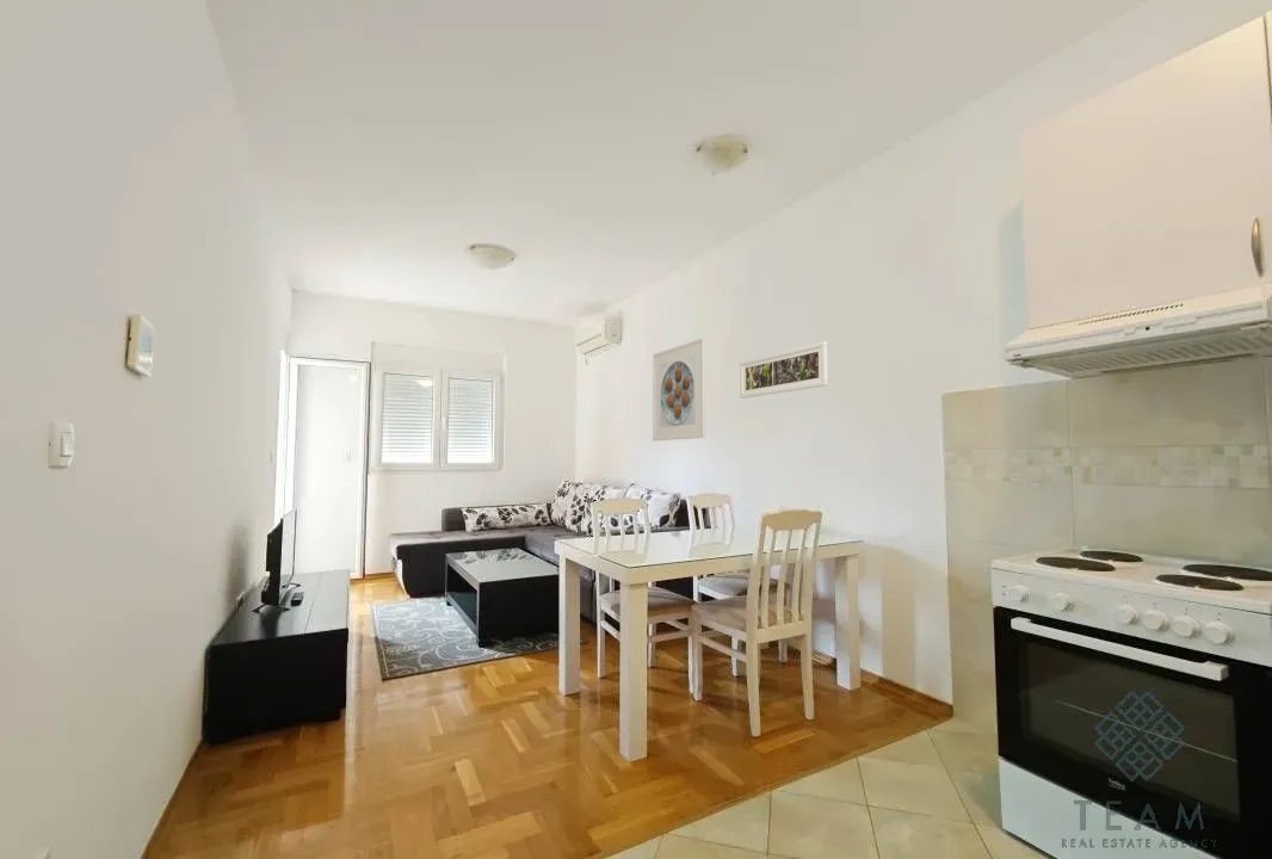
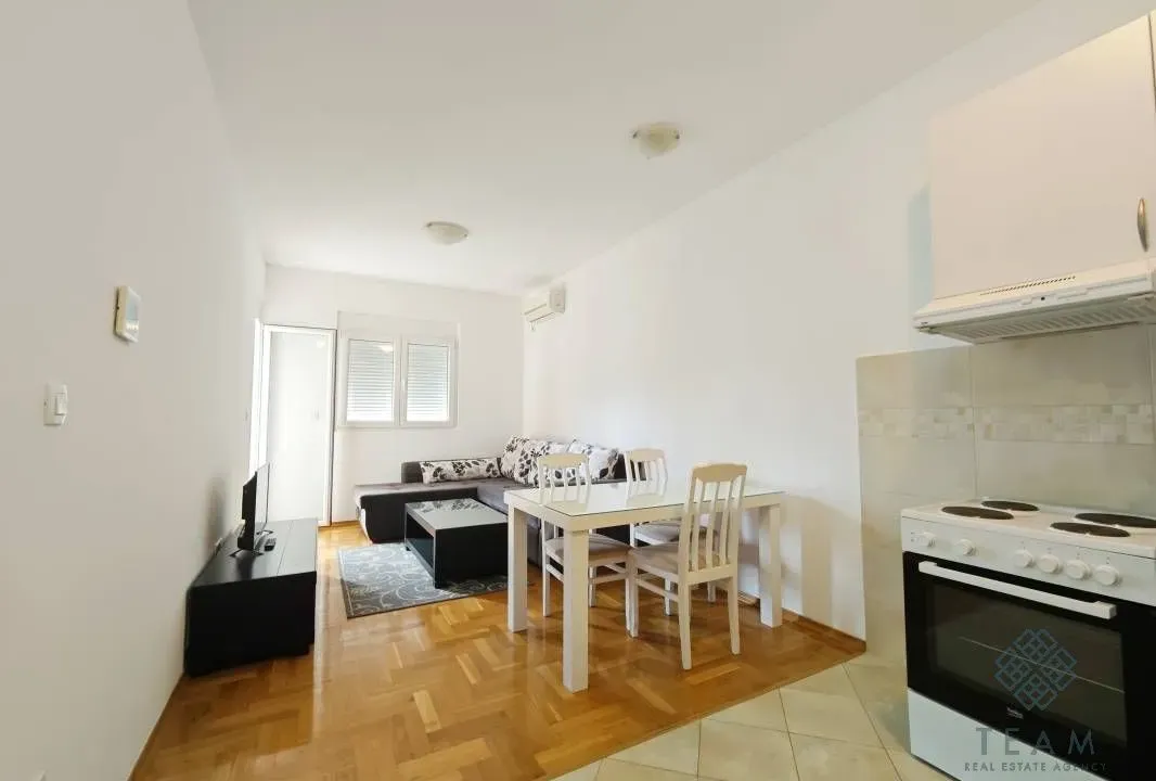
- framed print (677, 393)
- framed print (779, 372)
